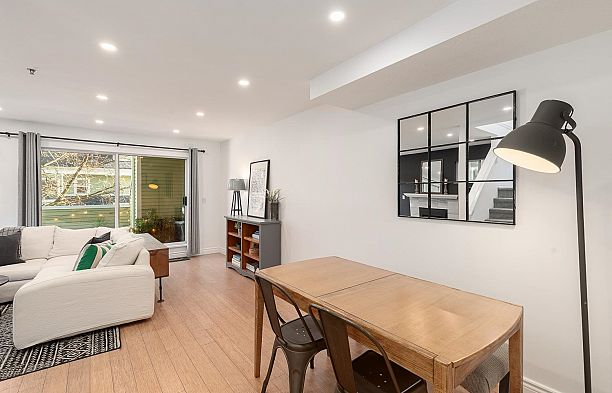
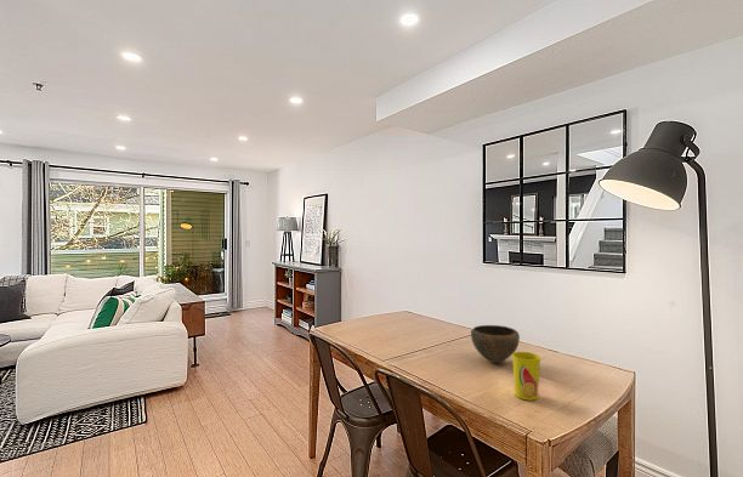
+ cup (526, 375)
+ bowl (494, 345)
